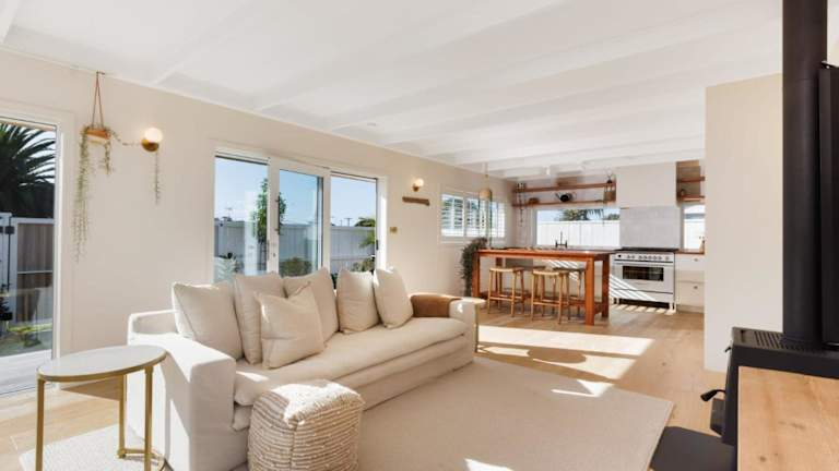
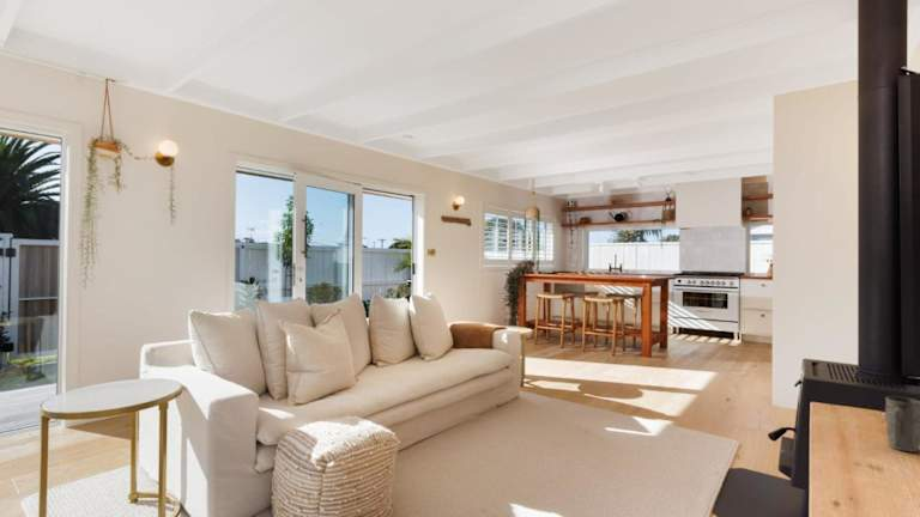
+ mug (901, 424)
